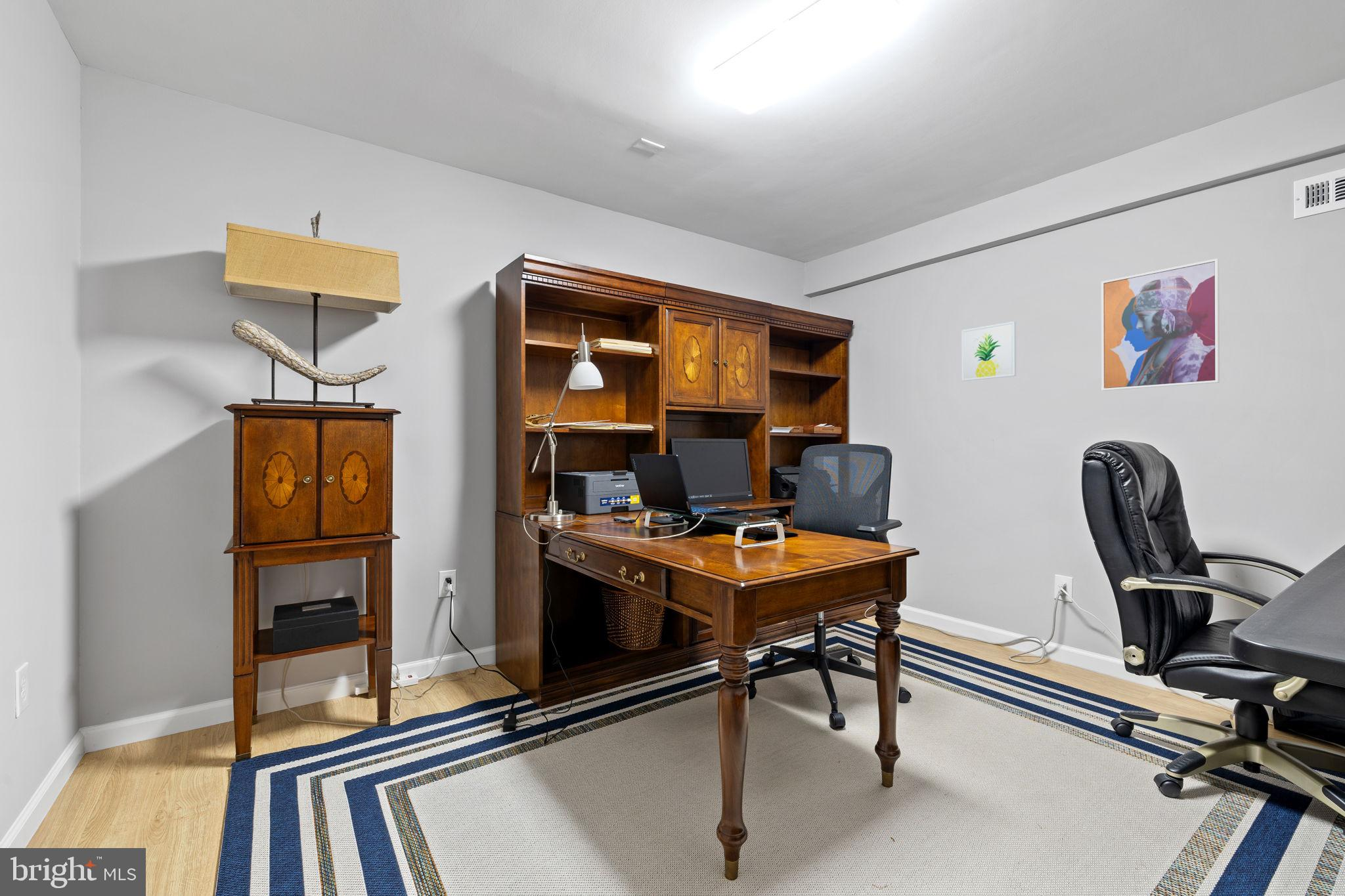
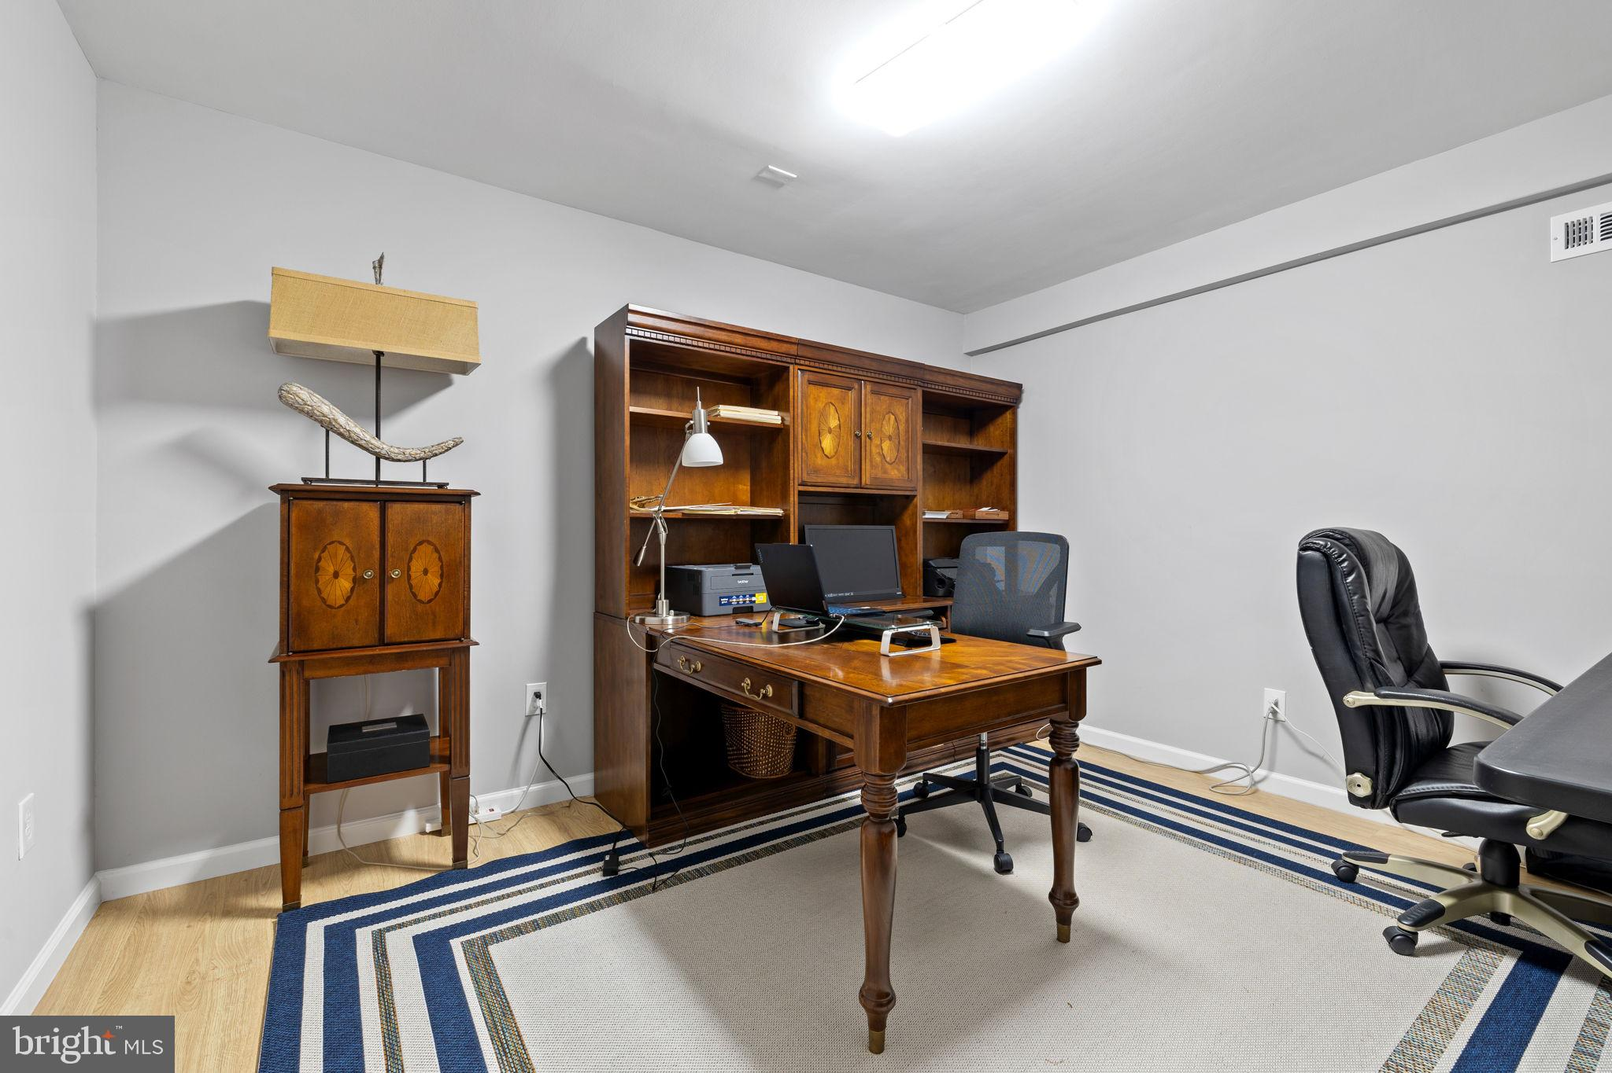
- wall art (988, 352)
- wall art (1157, 329)
